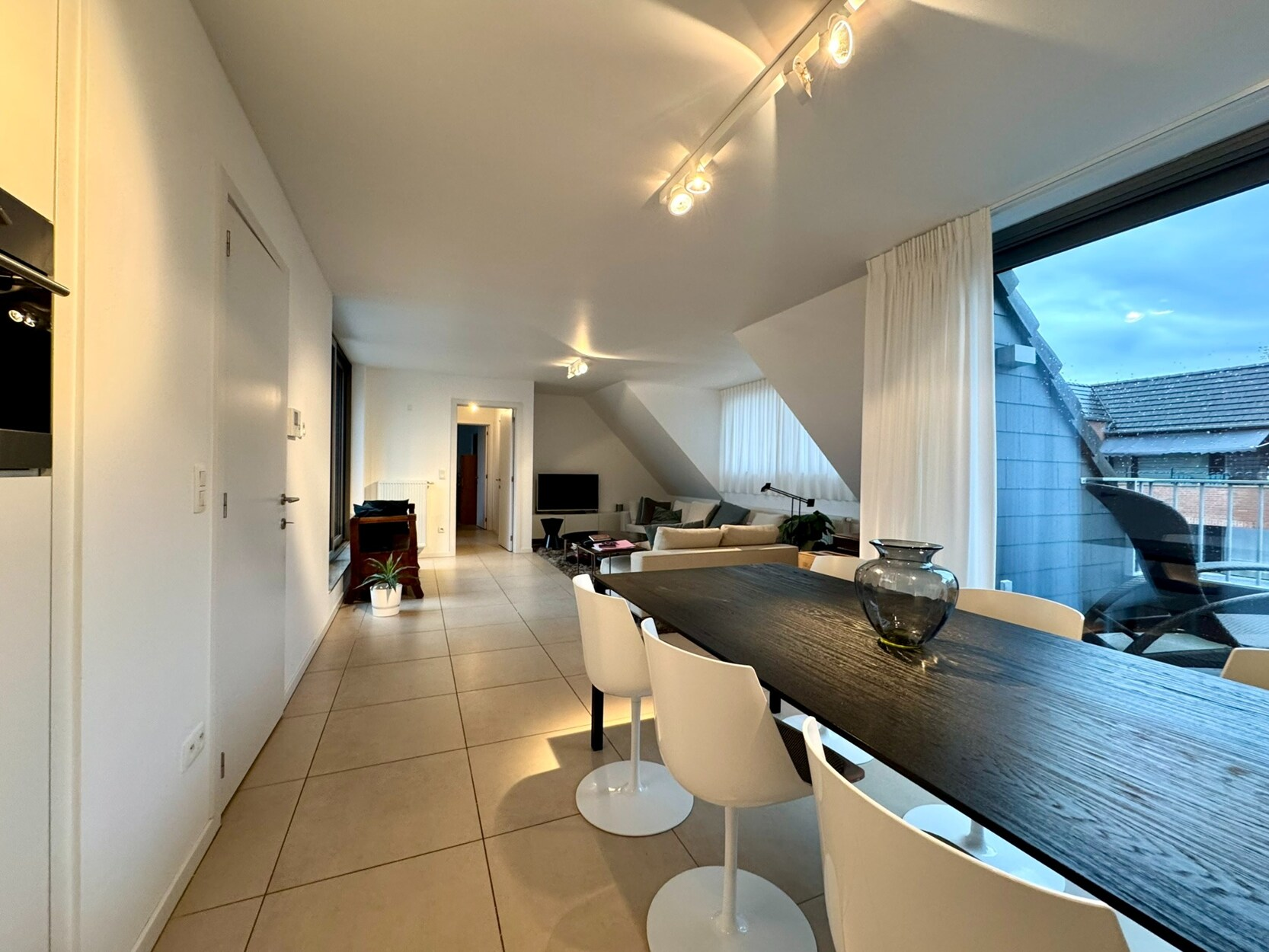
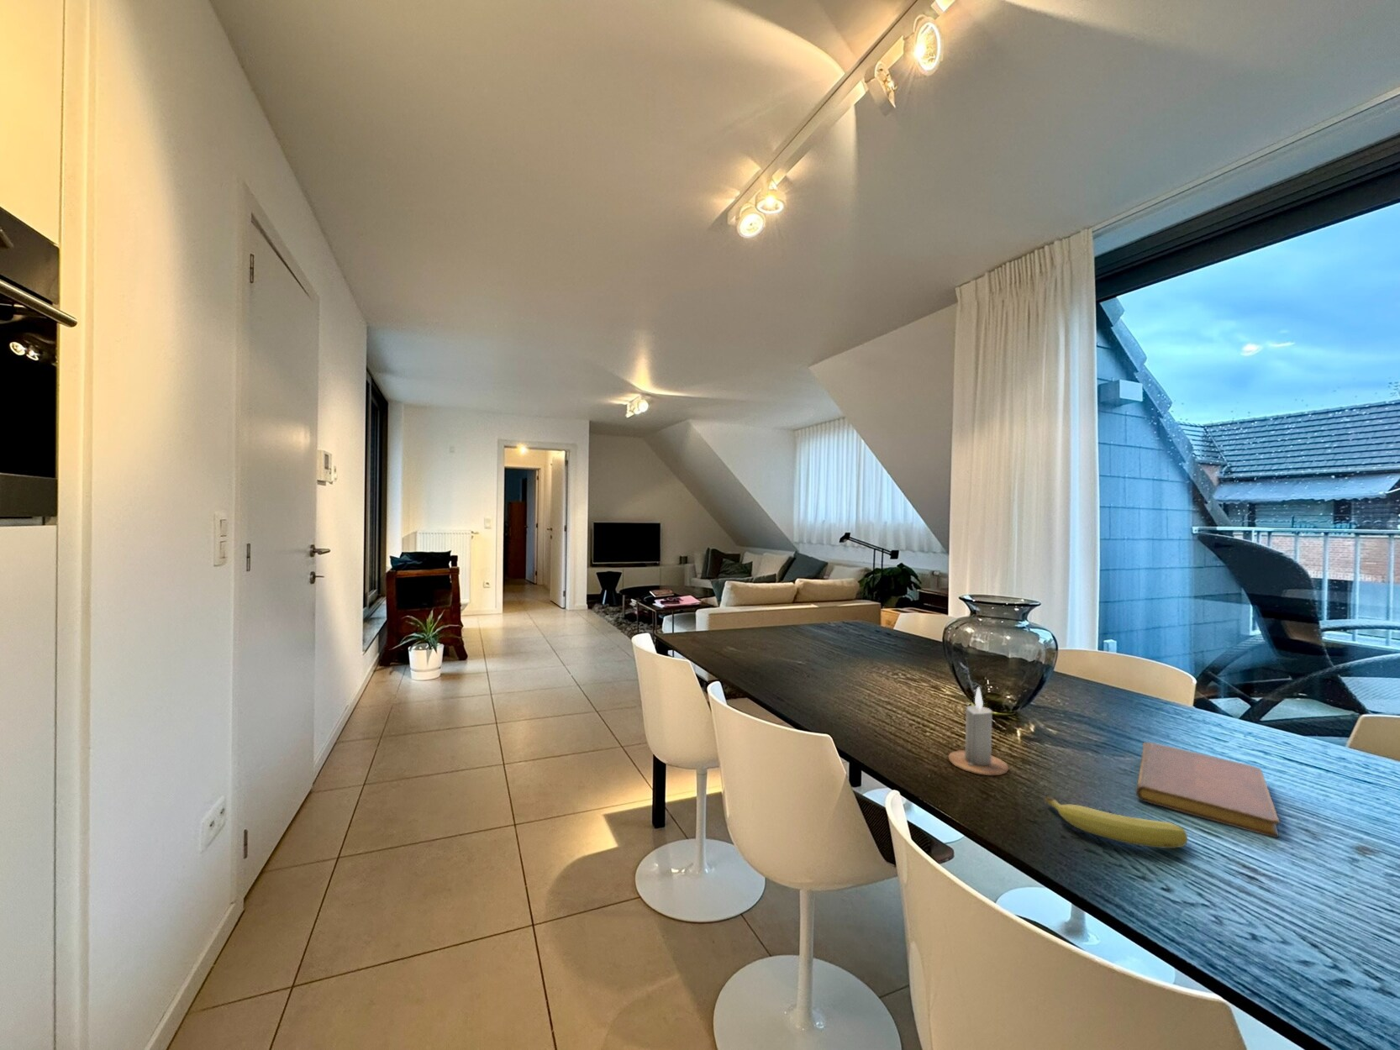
+ fruit (1112, 819)
+ candle (979, 724)
+ notebook (1200, 782)
